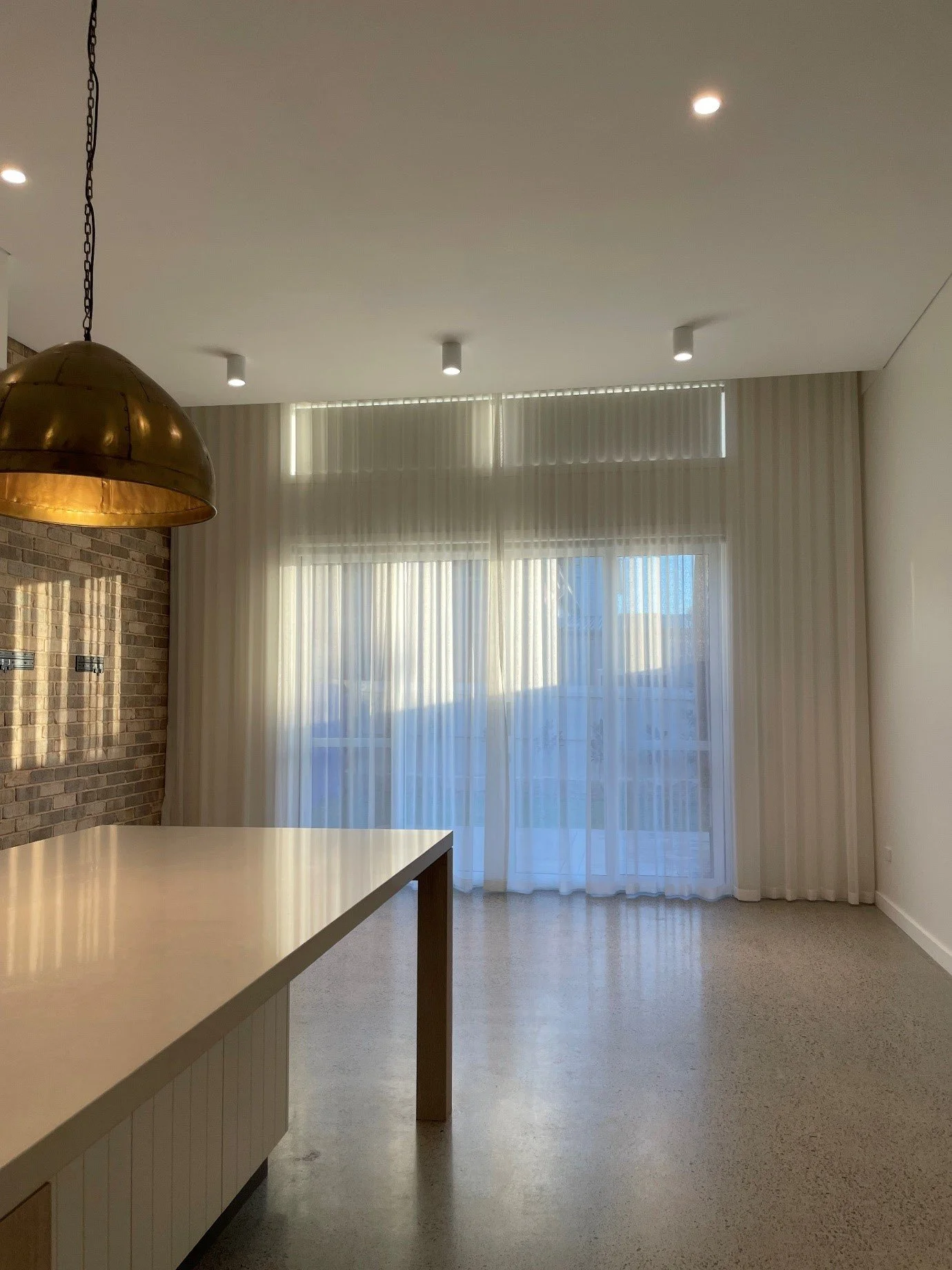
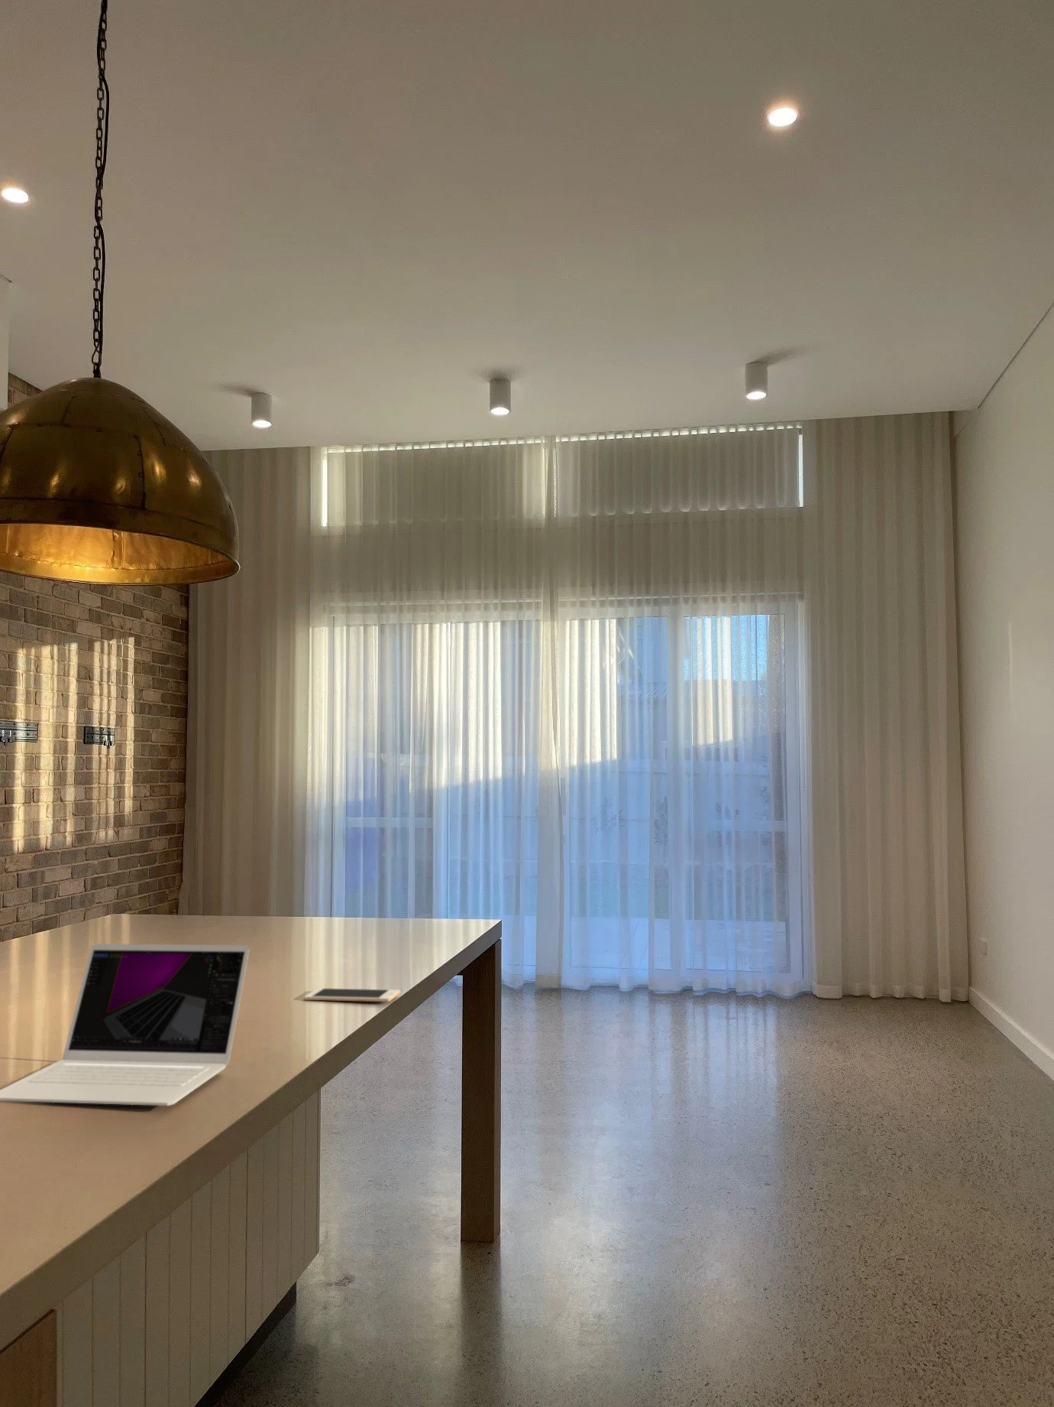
+ cell phone (352, 995)
+ laptop (128, 1010)
